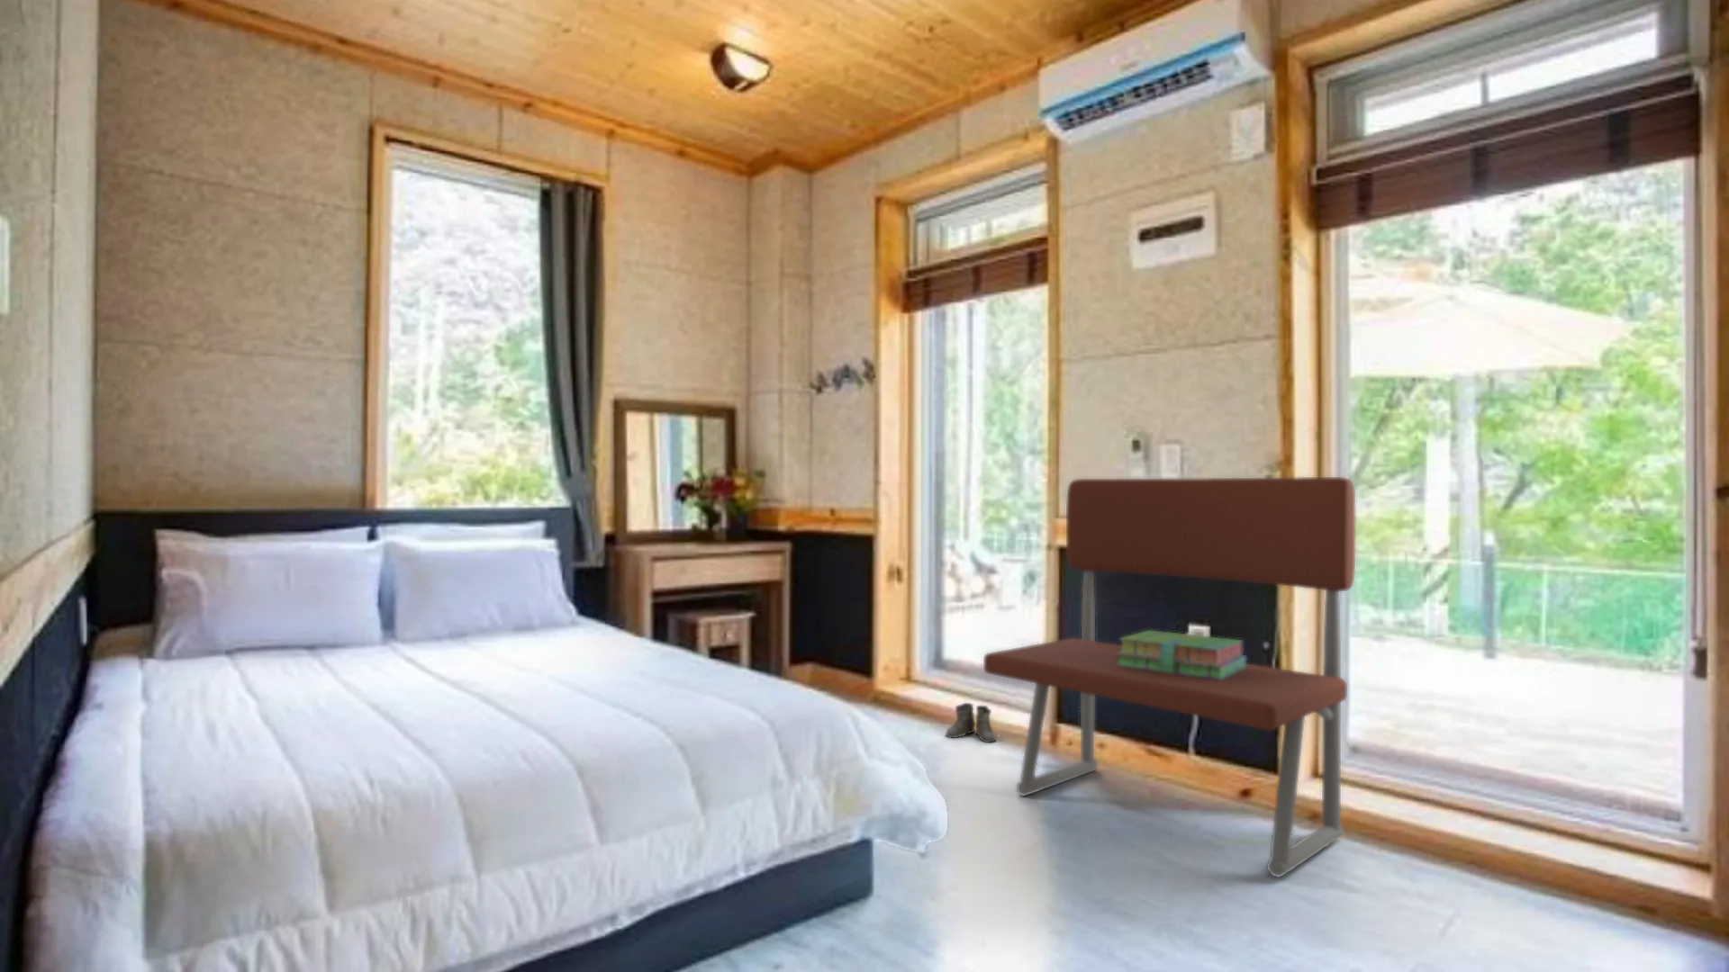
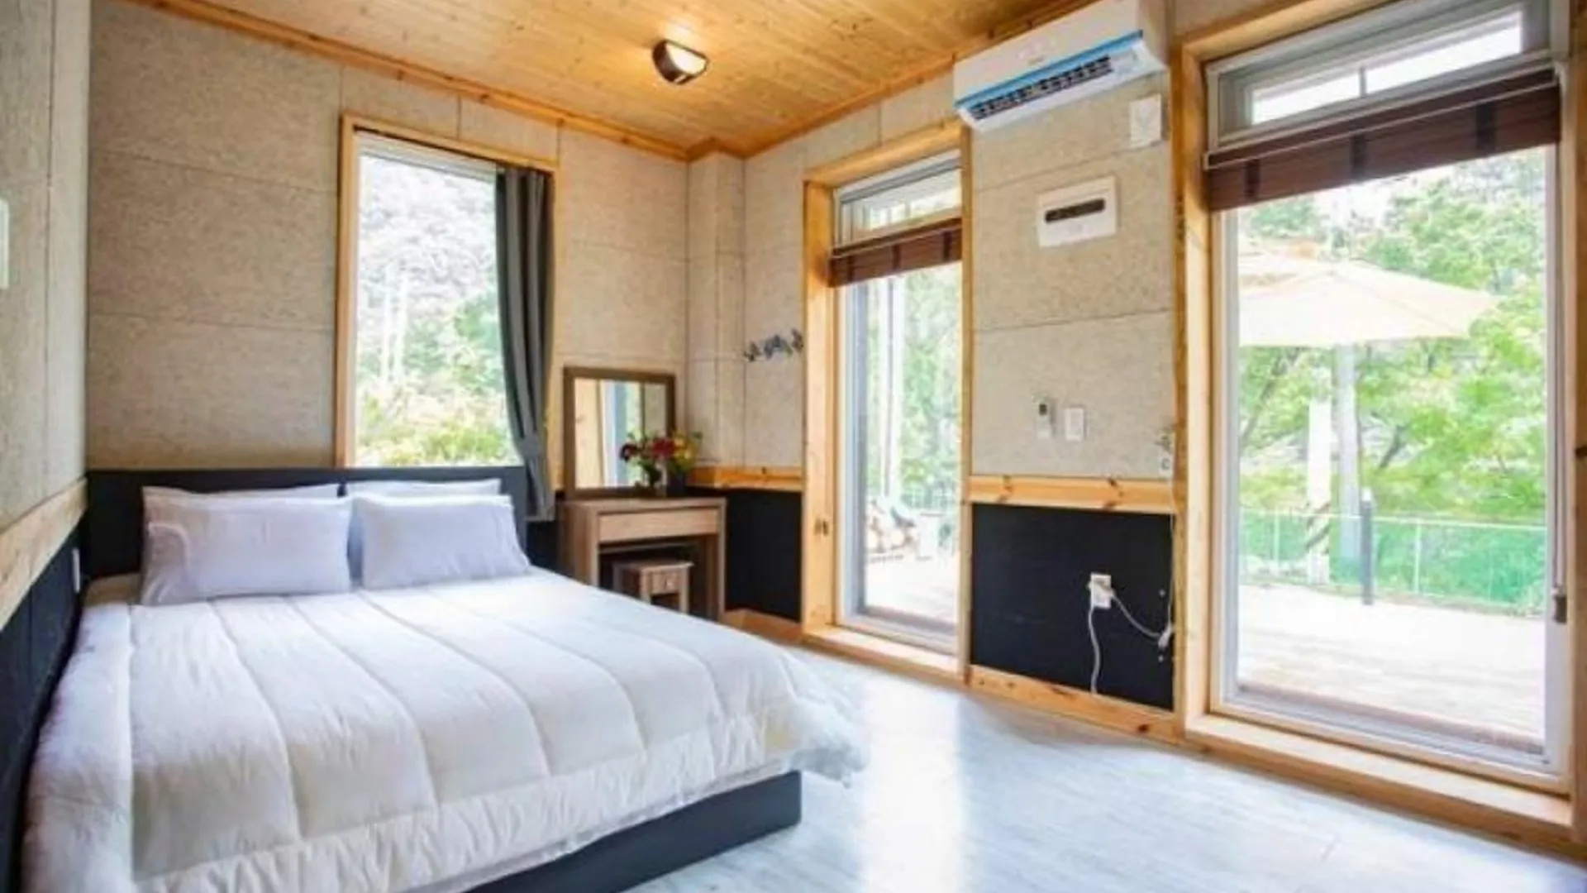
- stack of books (1180, 652)
- boots (970, 720)
- bench (1159, 672)
